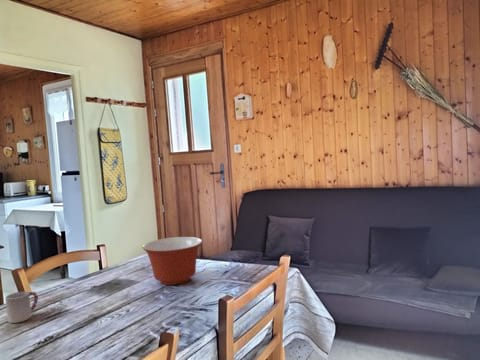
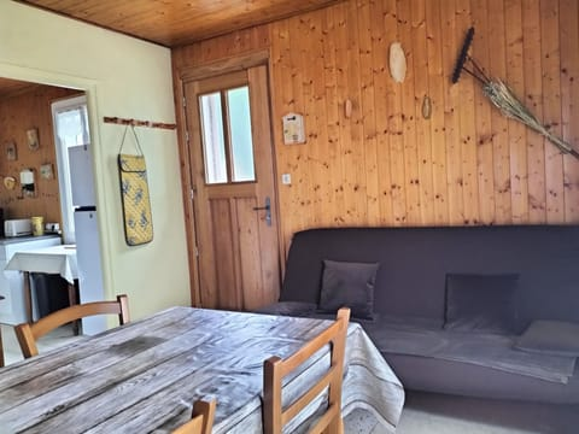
- cup (23, 305)
- mixing bowl (174, 261)
